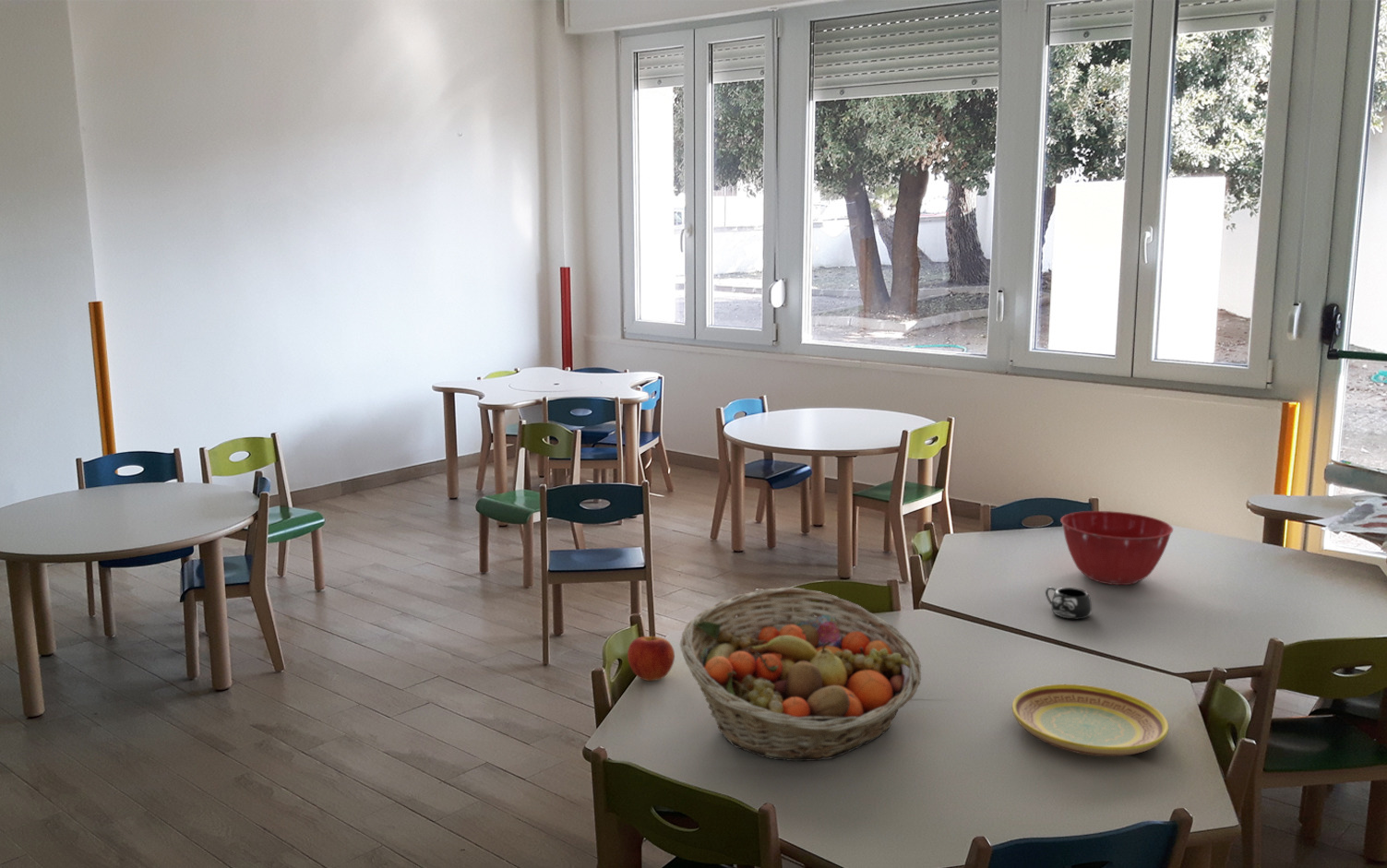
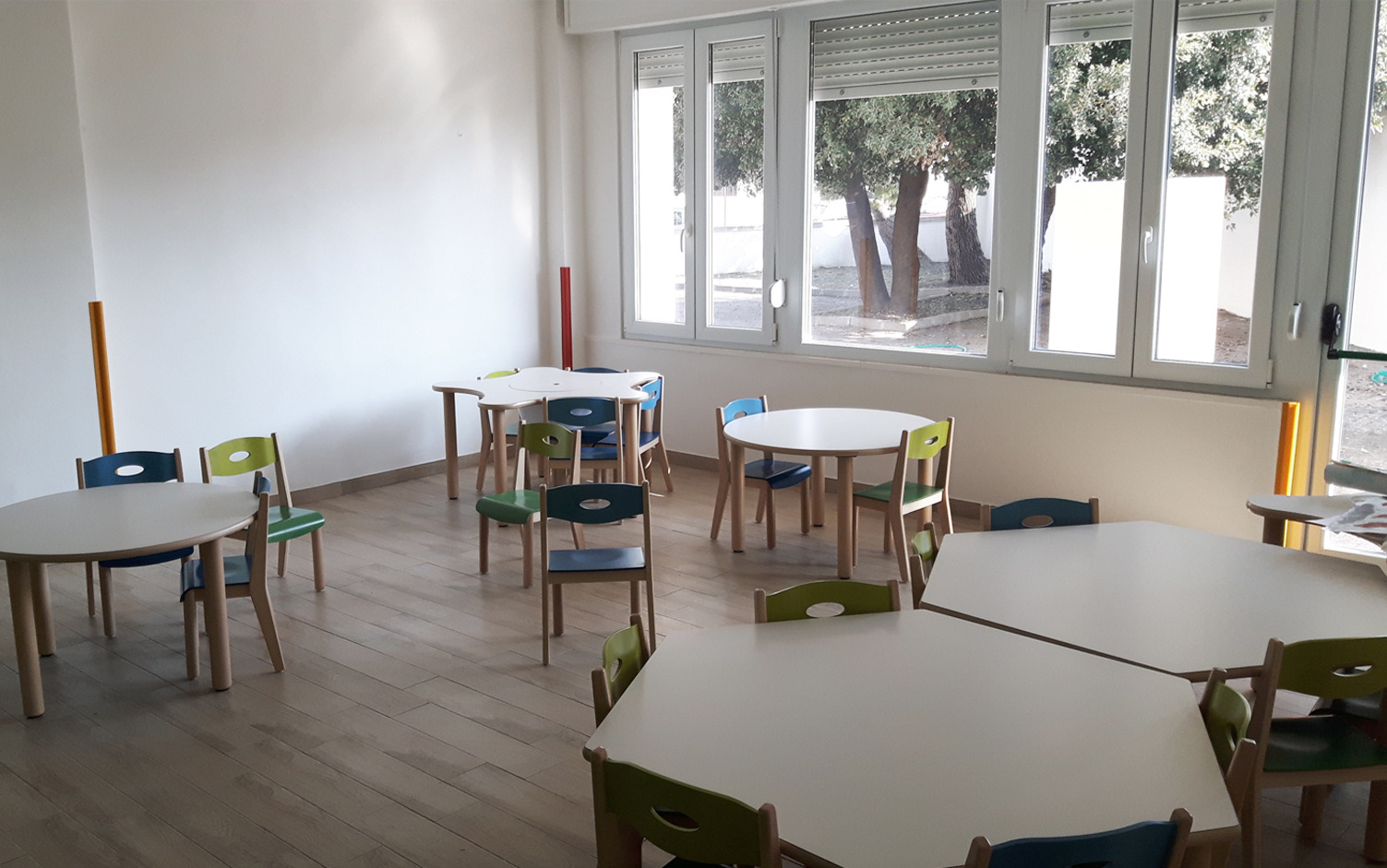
- mixing bowl (1114, 550)
- apple (651, 655)
- mug (1067, 601)
- plate (1088, 722)
- fruit basket (801, 671)
